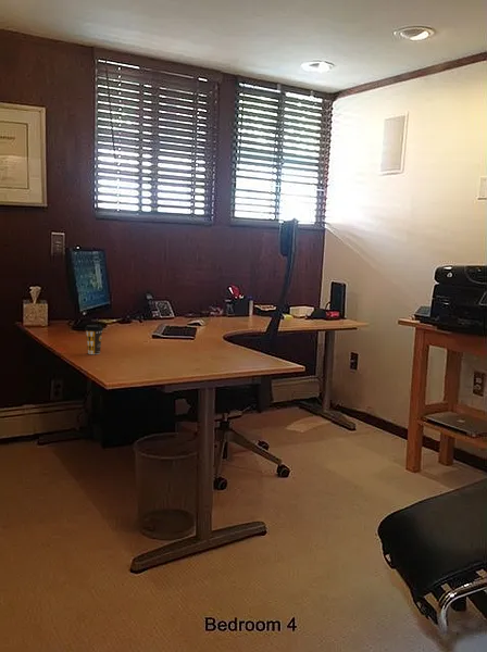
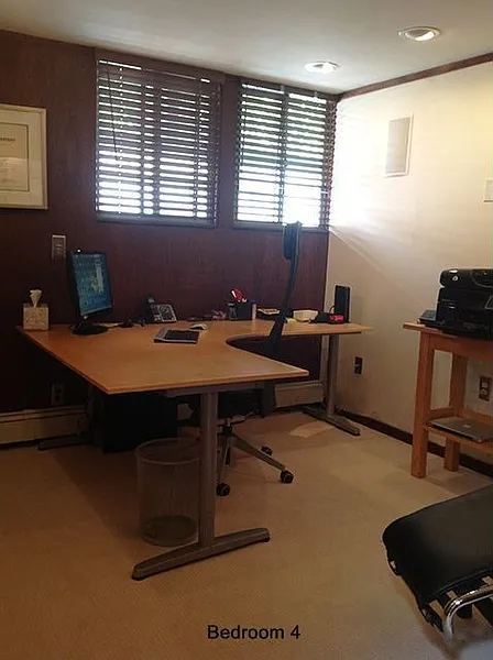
- coffee cup (93, 339)
